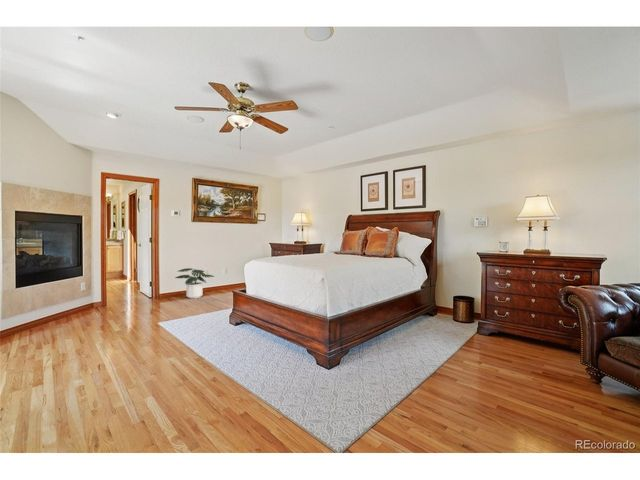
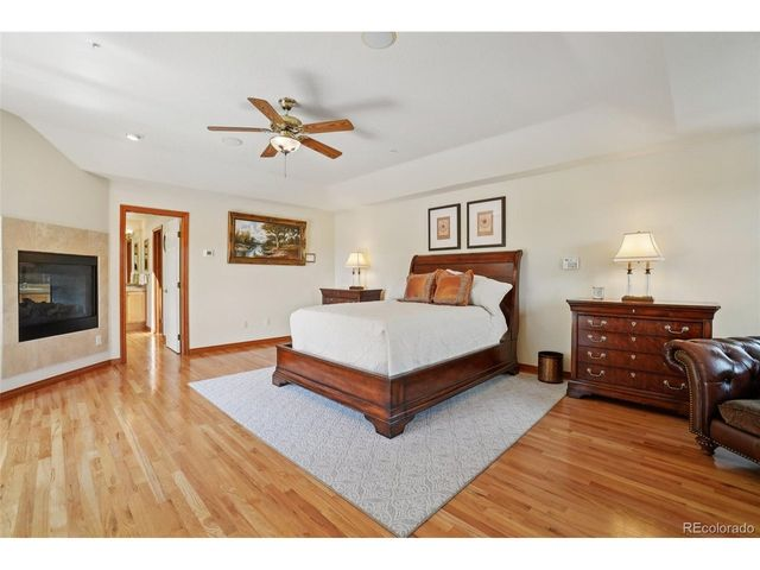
- potted plant (195, 282)
